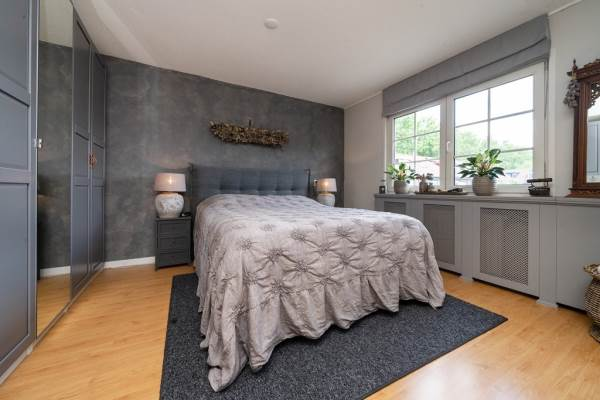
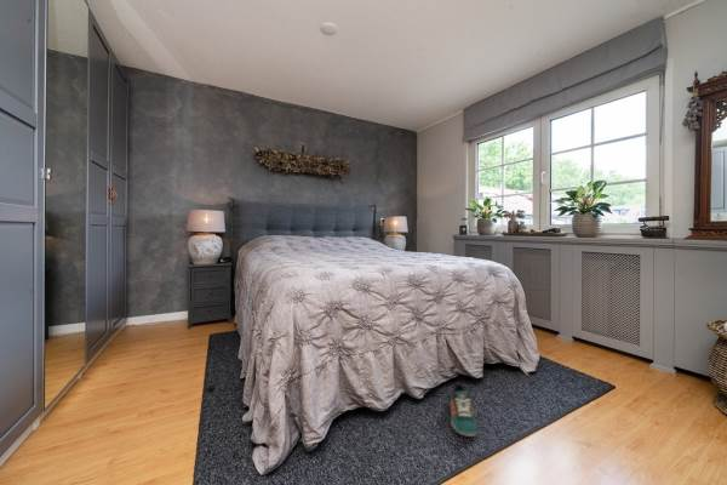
+ sneaker (460, 406)
